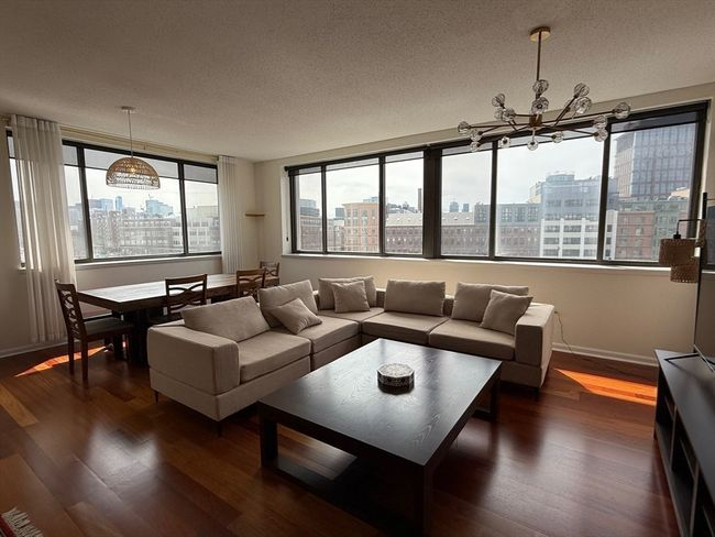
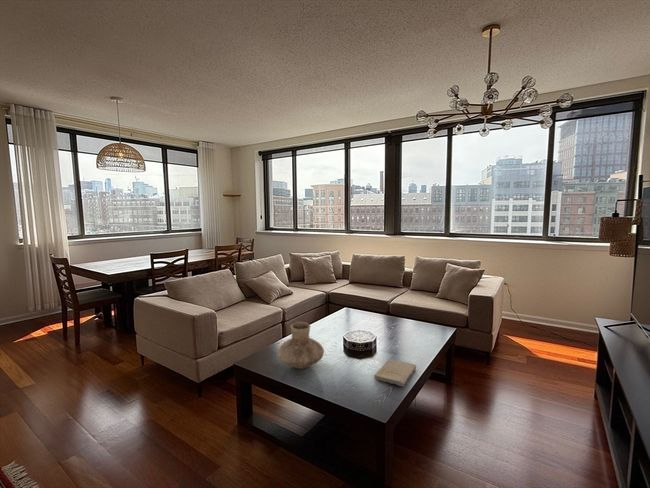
+ book (395, 371)
+ vase (301, 344)
